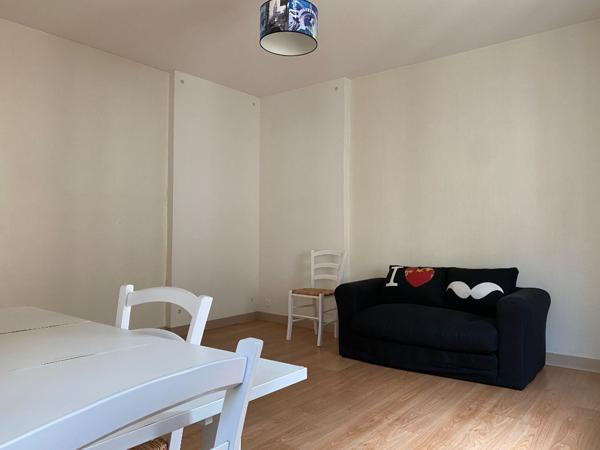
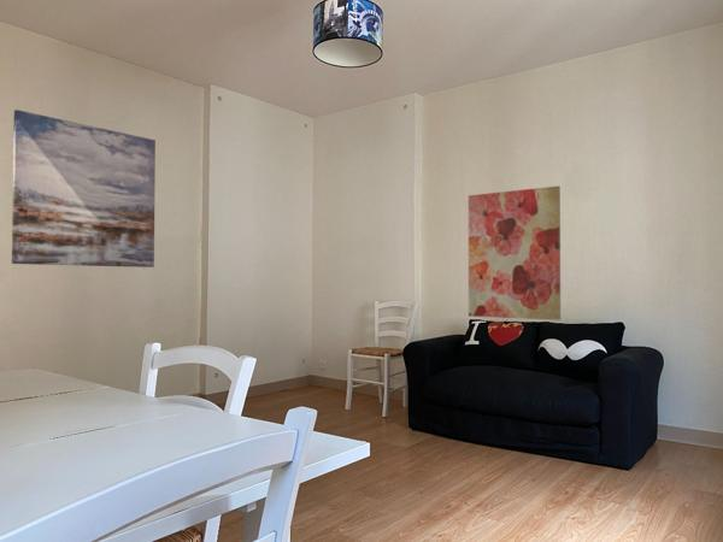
+ wall art (511, 254)
+ wall art (90, 195)
